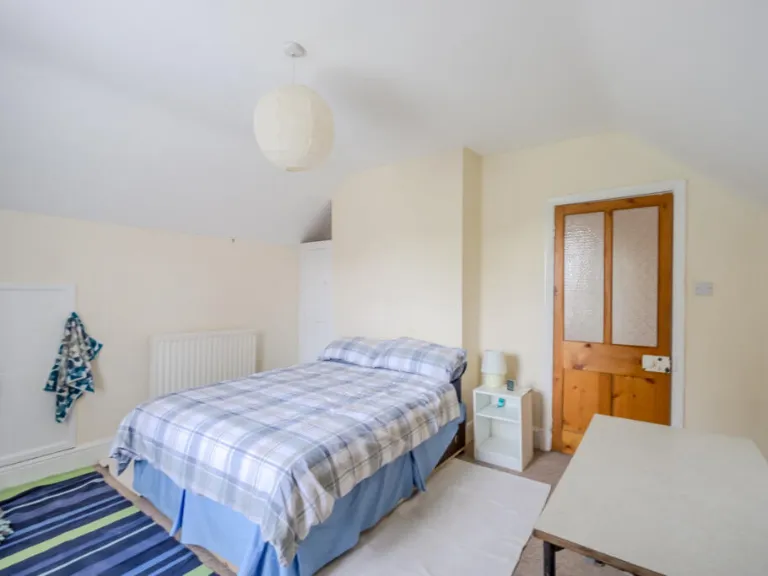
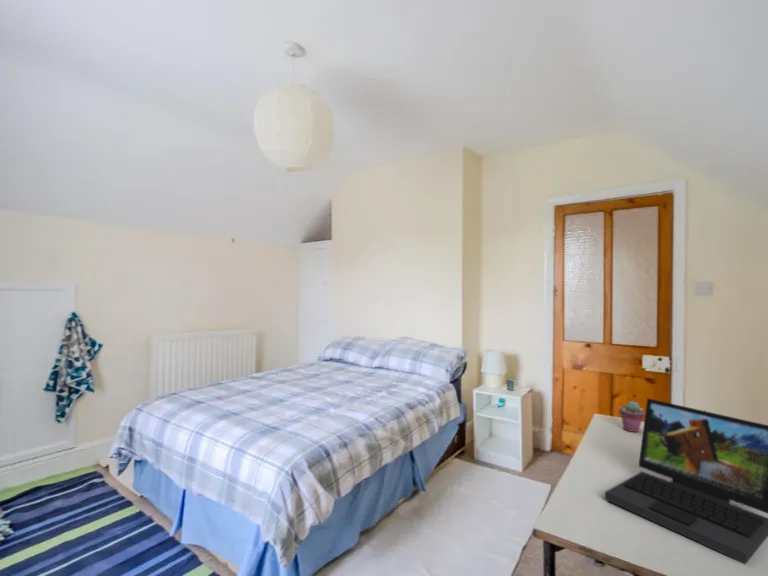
+ potted succulent (631, 415)
+ laptop (689, 464)
